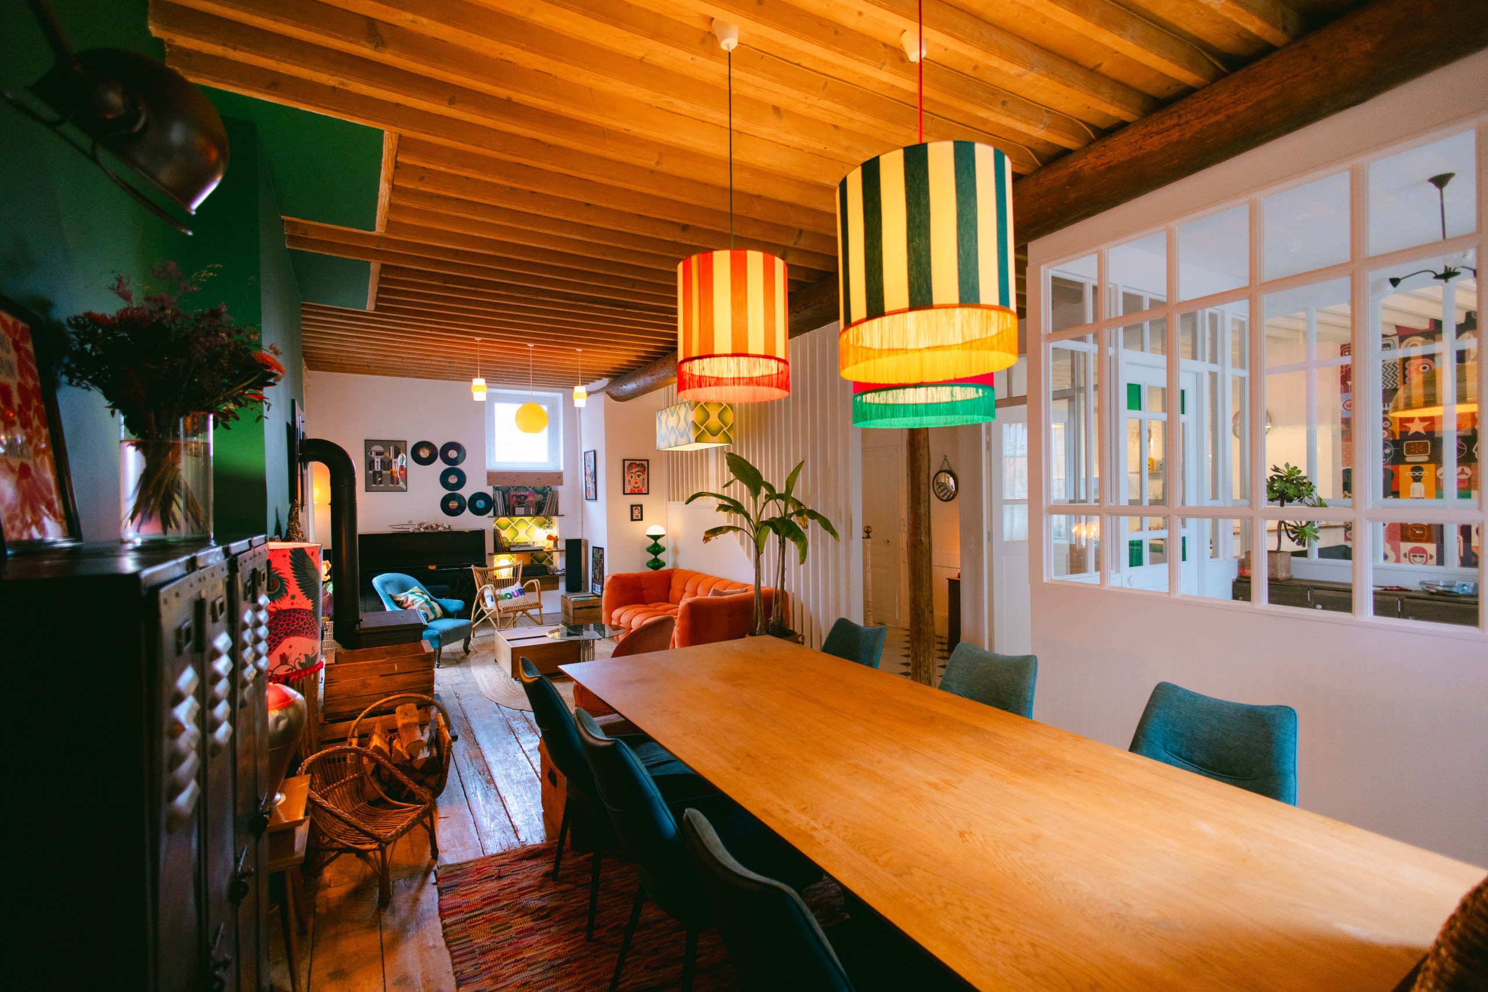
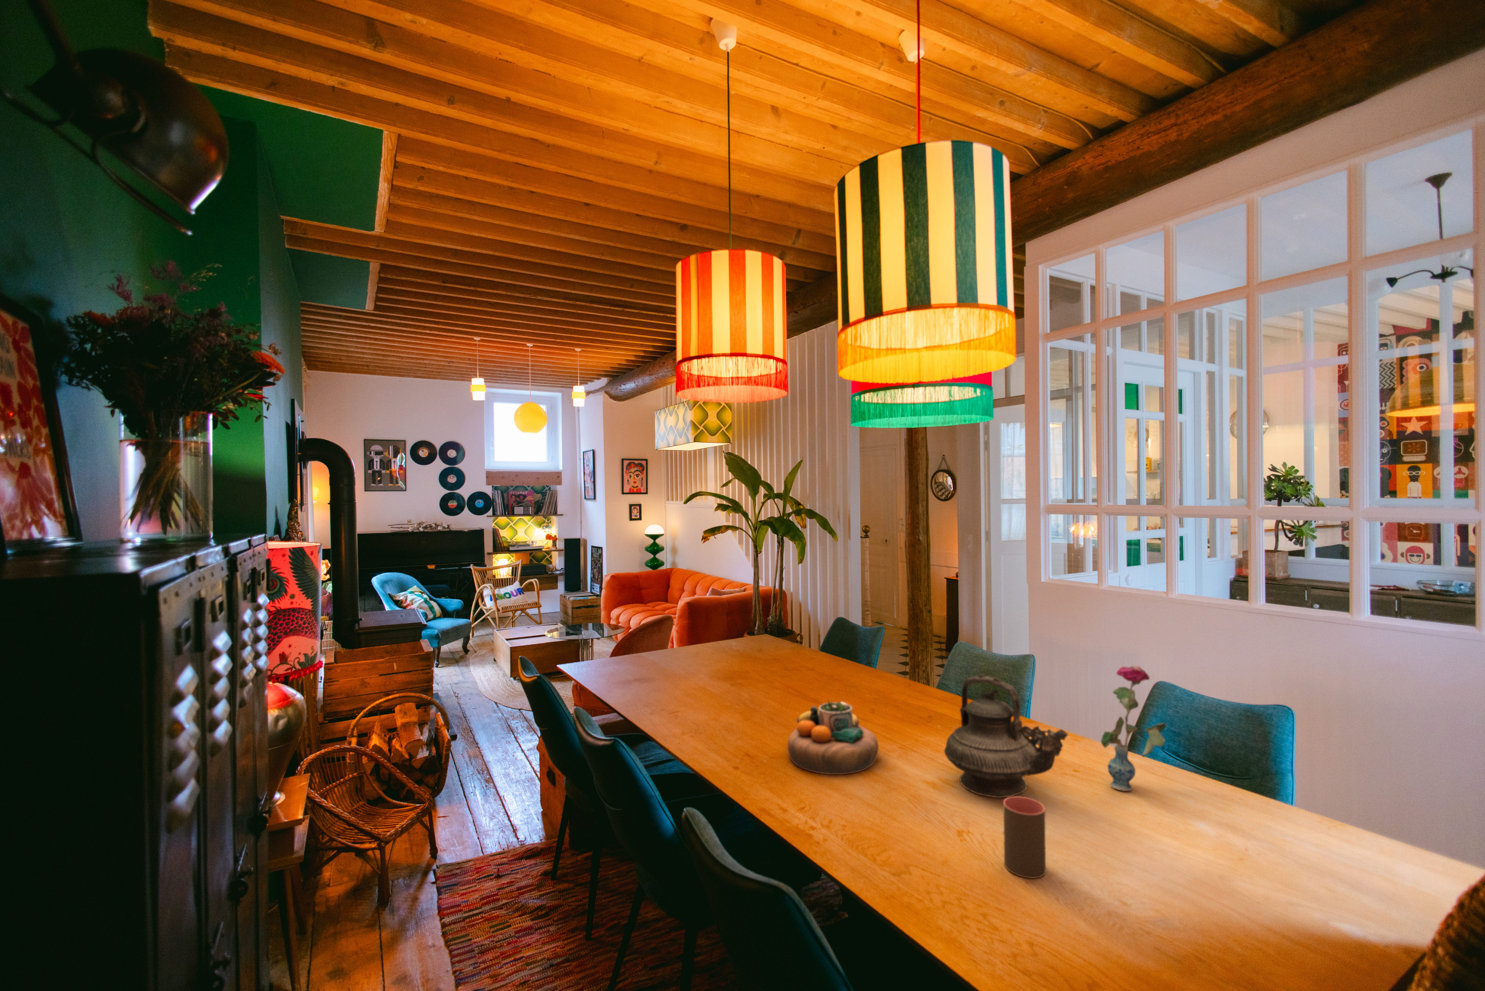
+ cup (1024, 836)
+ decorative bowl (832, 729)
+ teapot (1005, 734)
+ vase (1137, 727)
